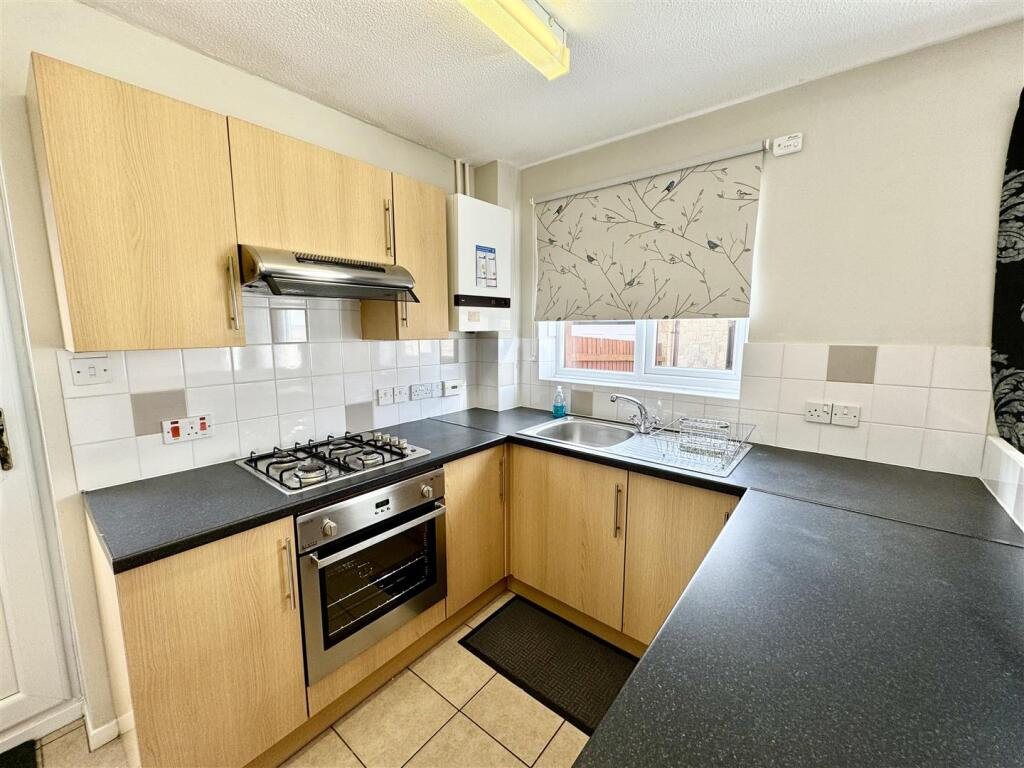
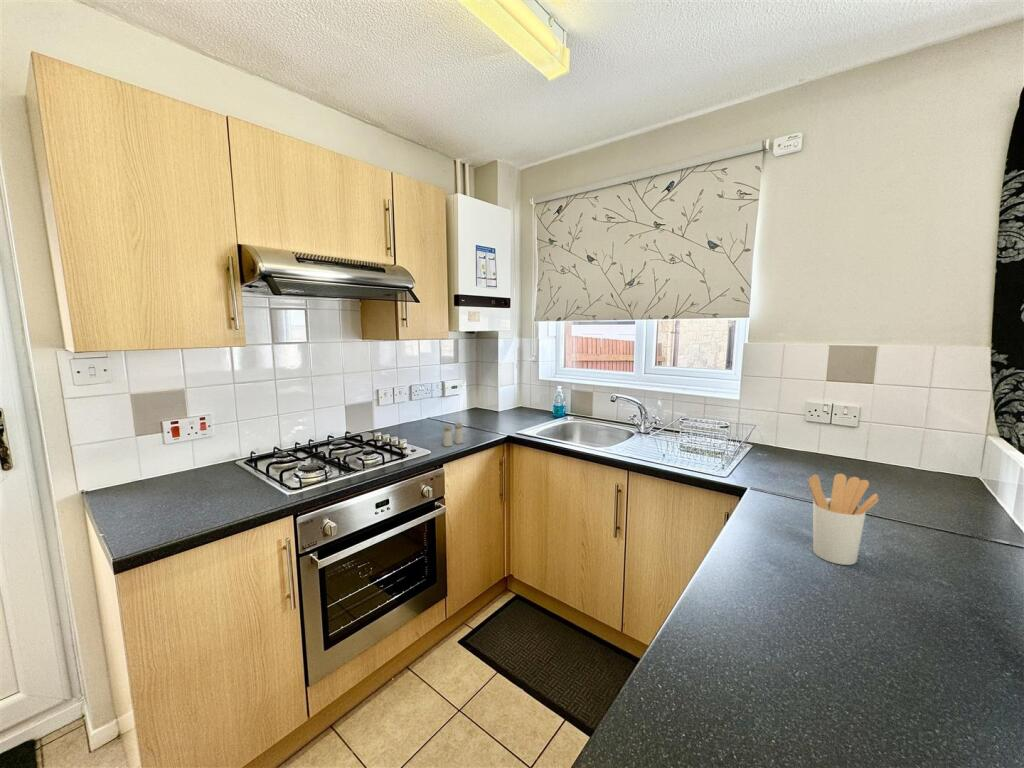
+ utensil holder (840, 515)
+ salt and pepper shaker (451, 434)
